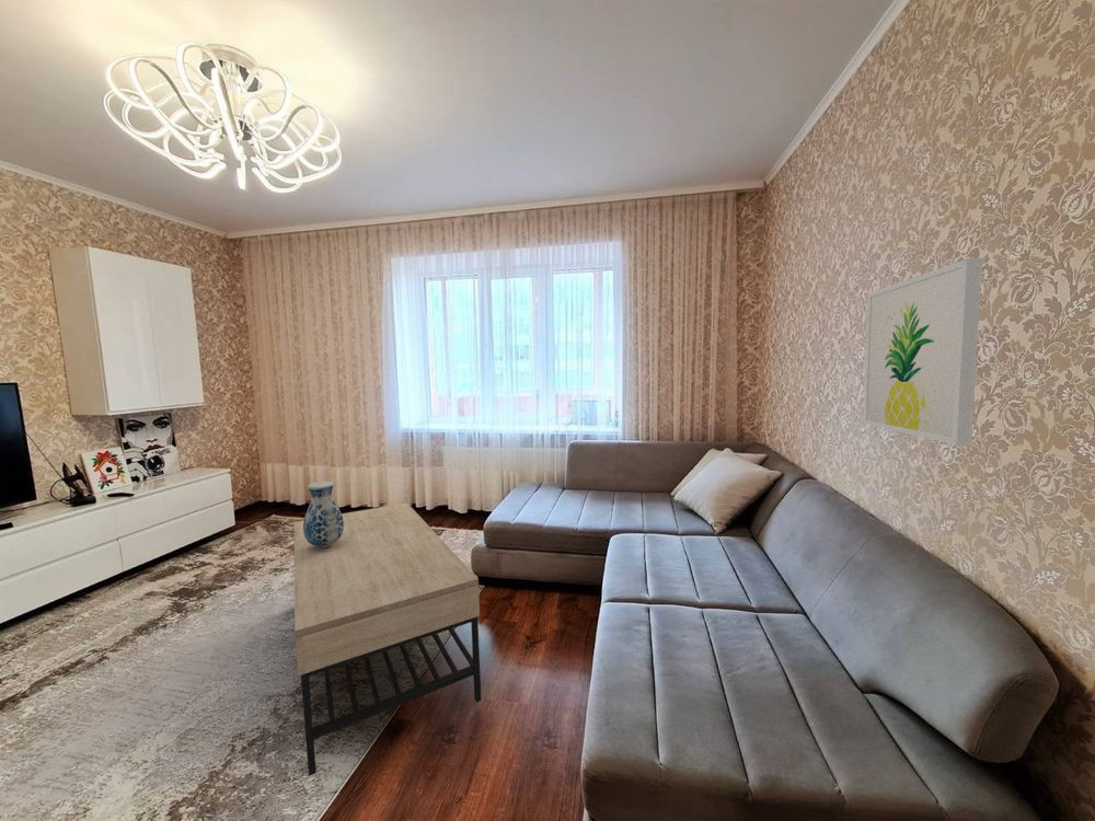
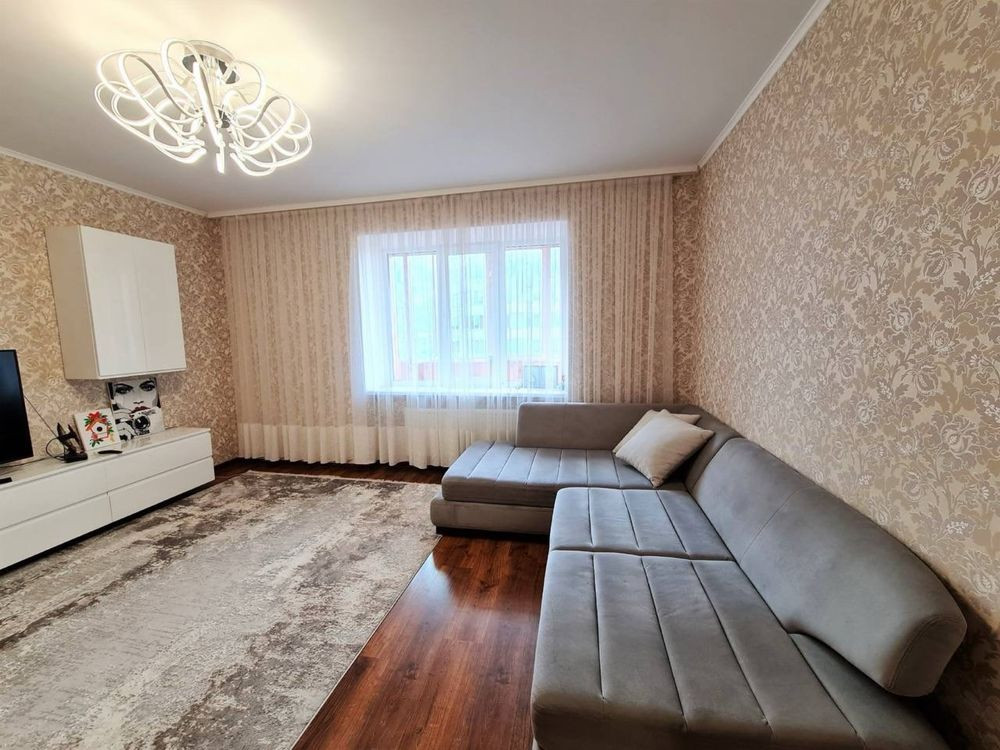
- wall art (911, 357)
- vase (323, 514)
- coffee table (372, 595)
